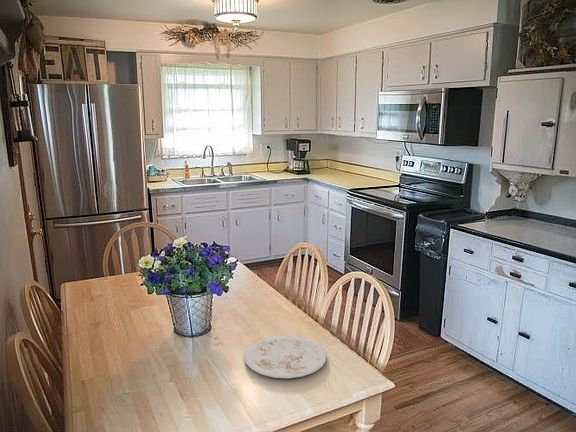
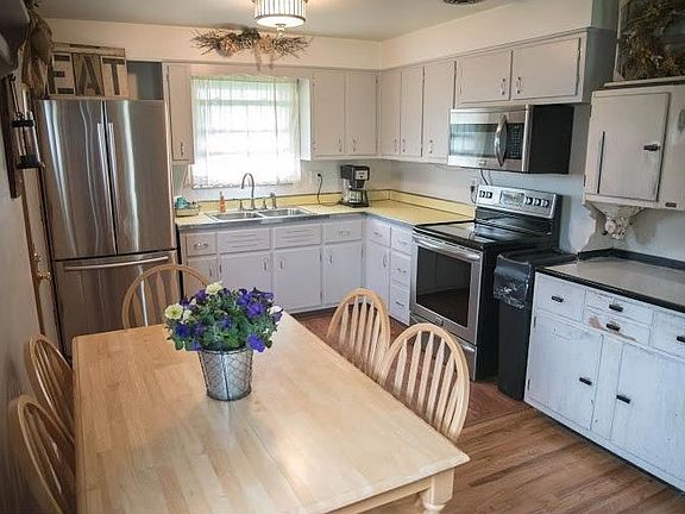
- plate (285, 356)
